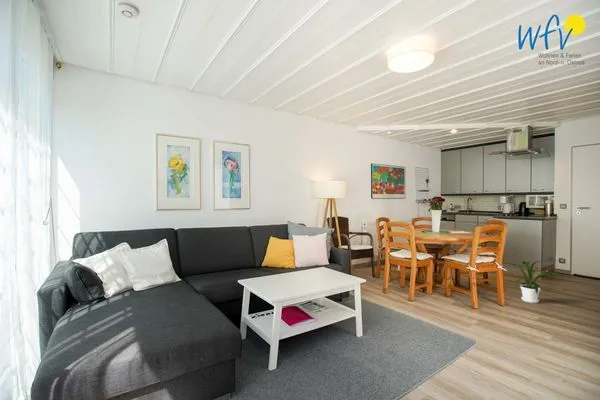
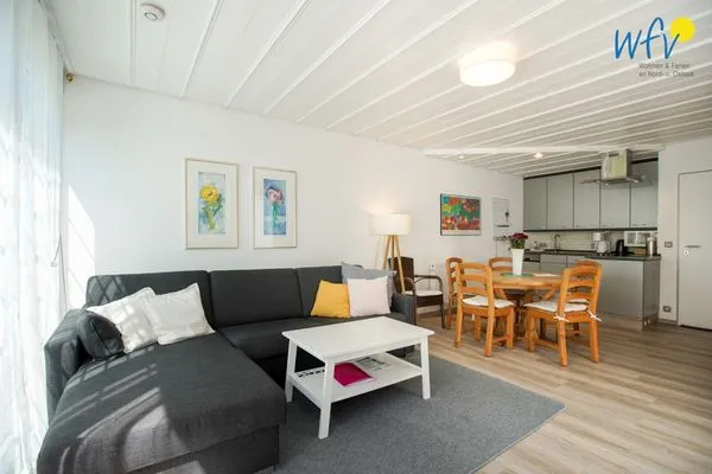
- house plant (531, 279)
